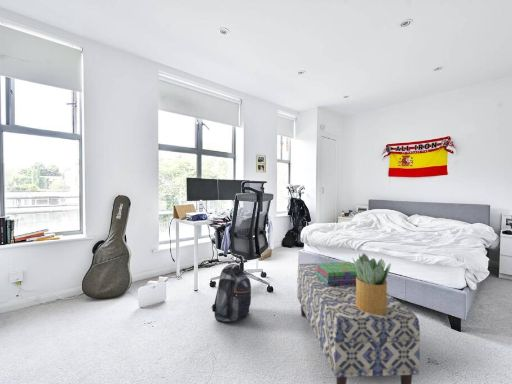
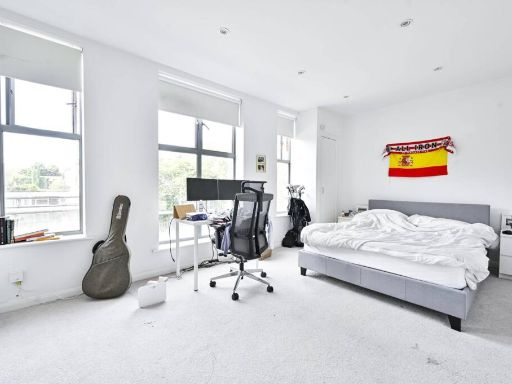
- backpack (232, 289)
- bench (342, 314)
- potted plant (371, 282)
- stack of books (339, 272)
